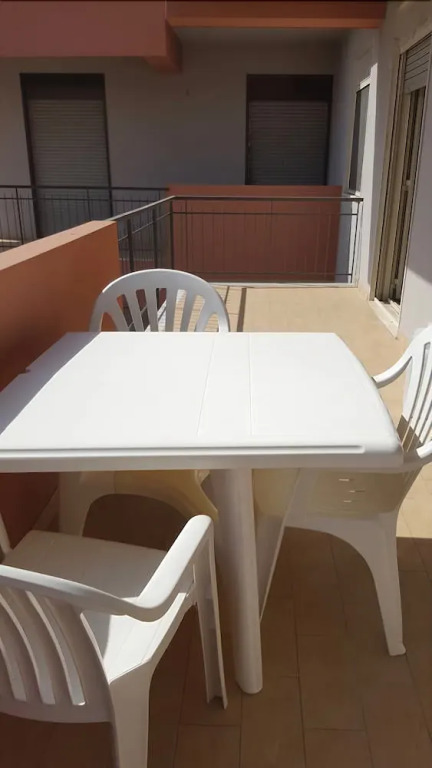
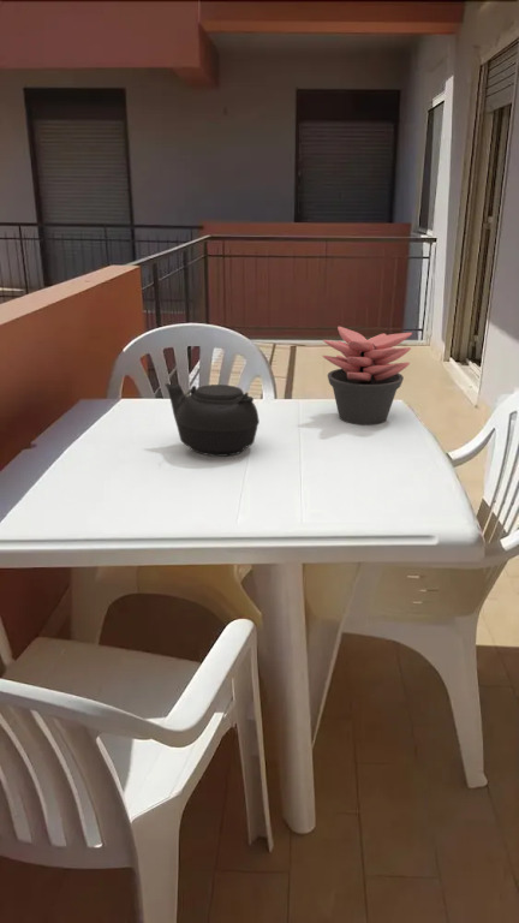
+ teapot (209, 418)
+ succulent plant (364, 375)
